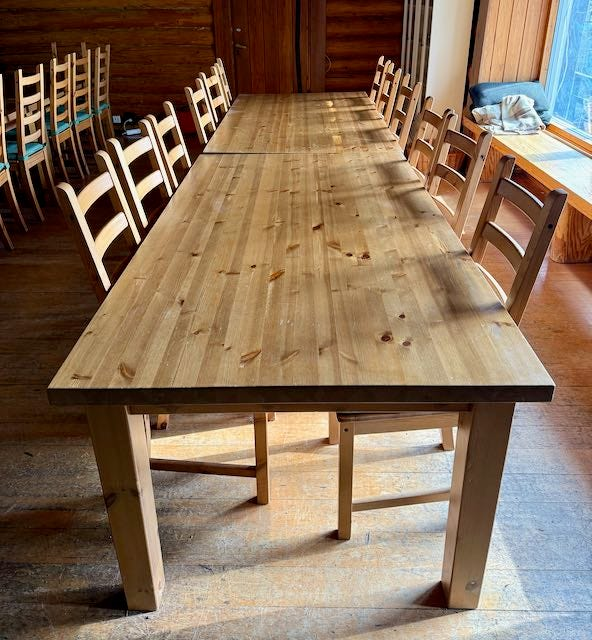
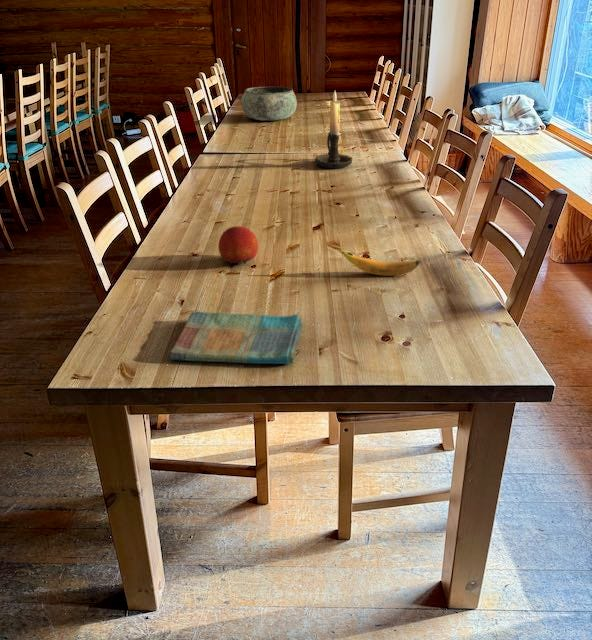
+ banana (380, 262)
+ bowl (269, 104)
+ fruit (238, 244)
+ candle holder (333, 127)
+ dish towel (239, 335)
